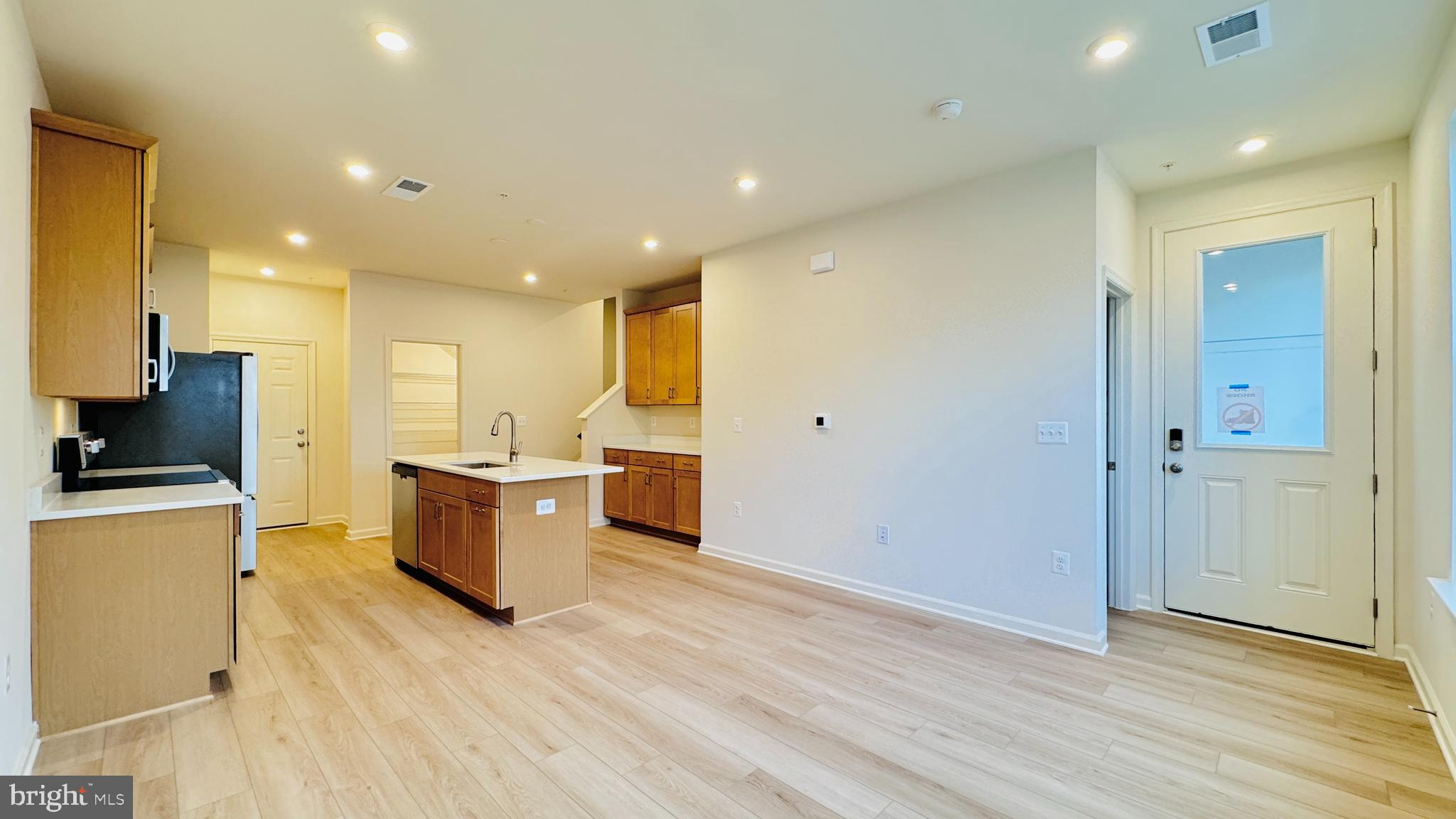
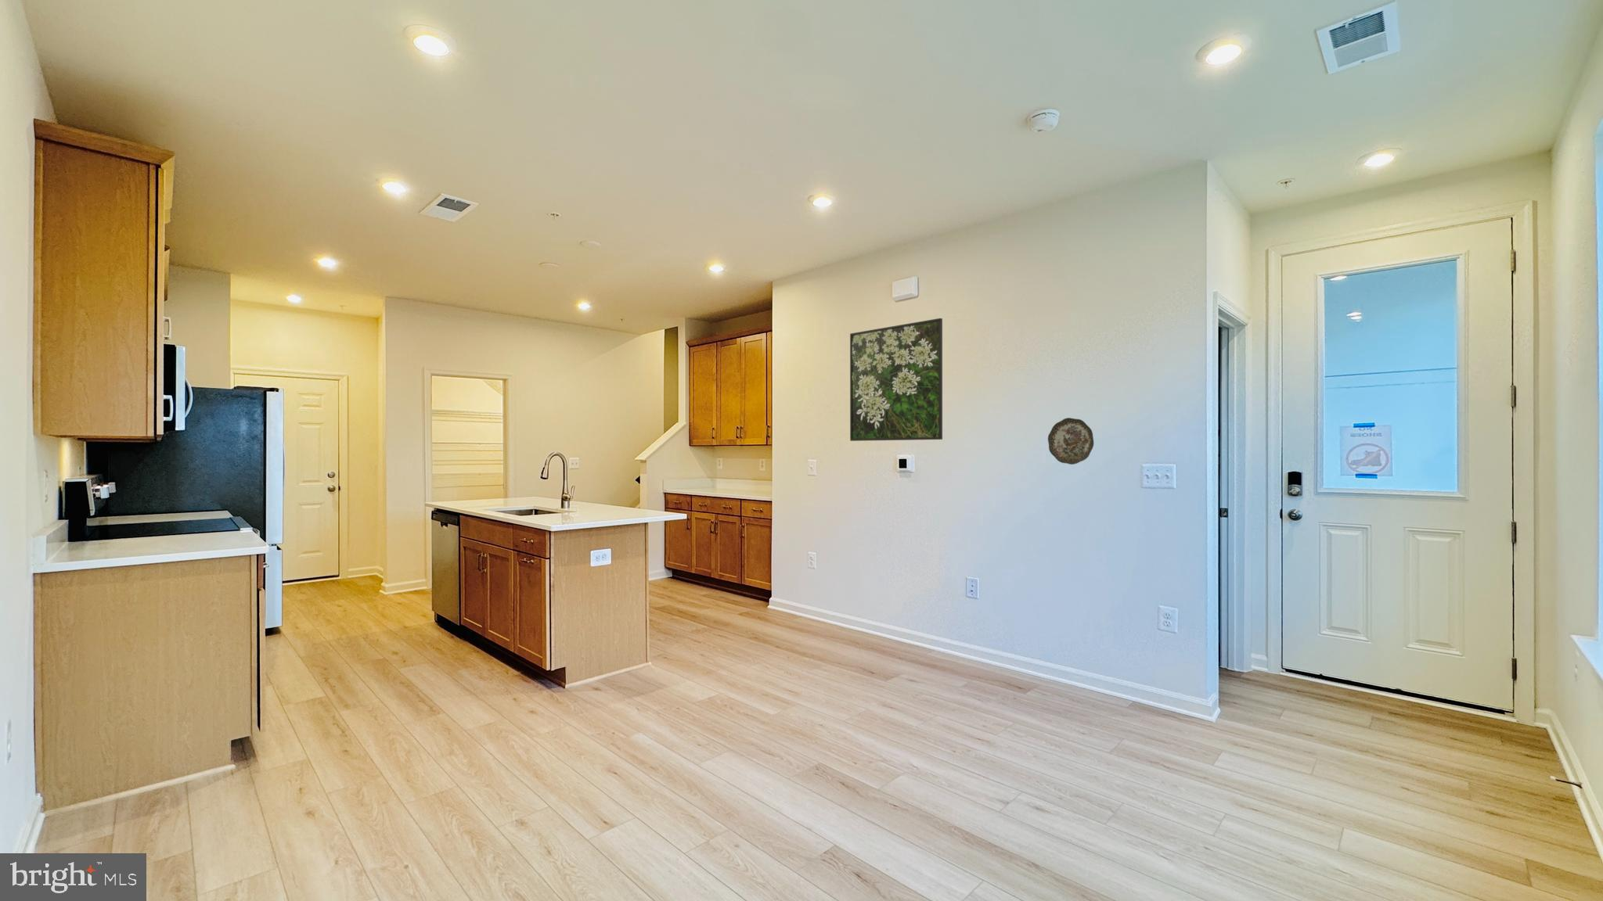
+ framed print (893, 383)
+ decorative plate (1071, 441)
